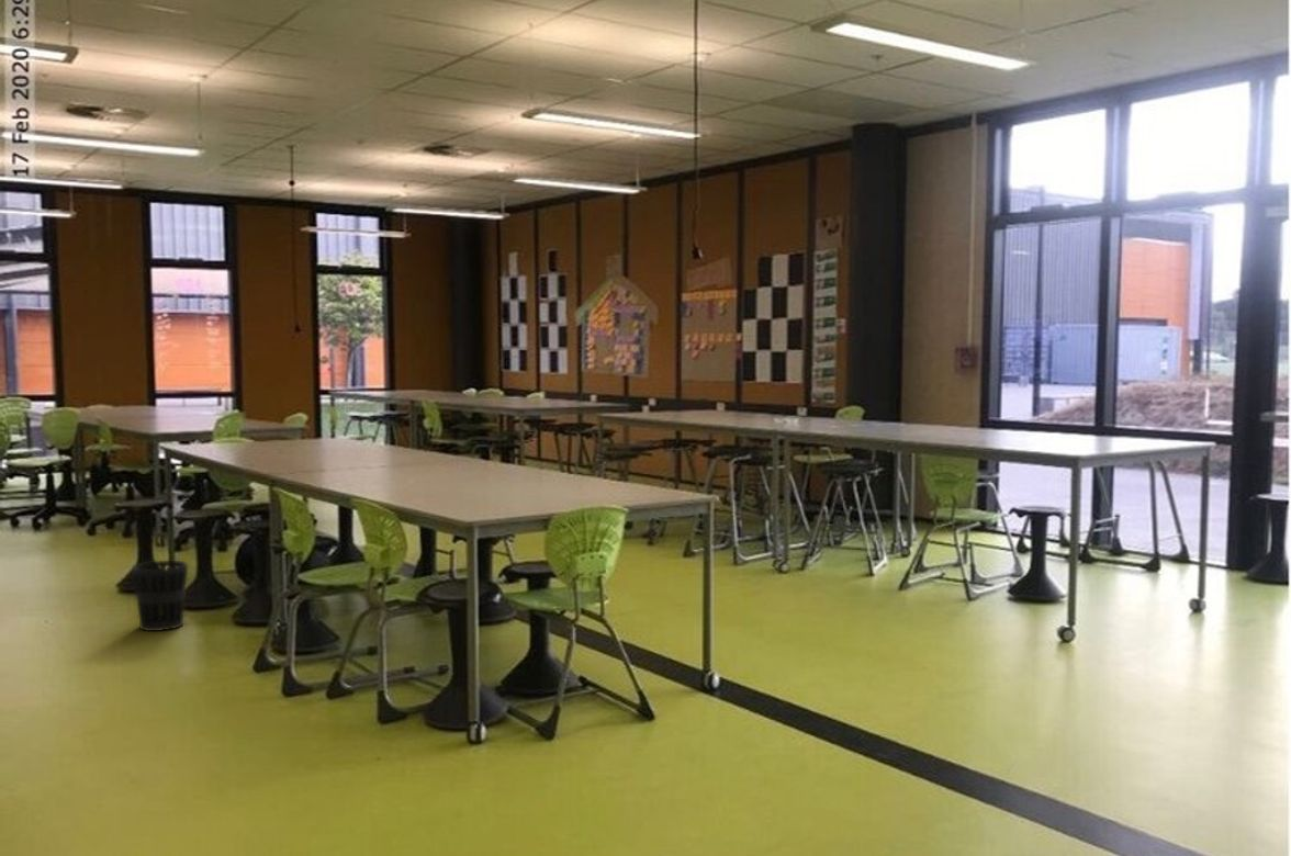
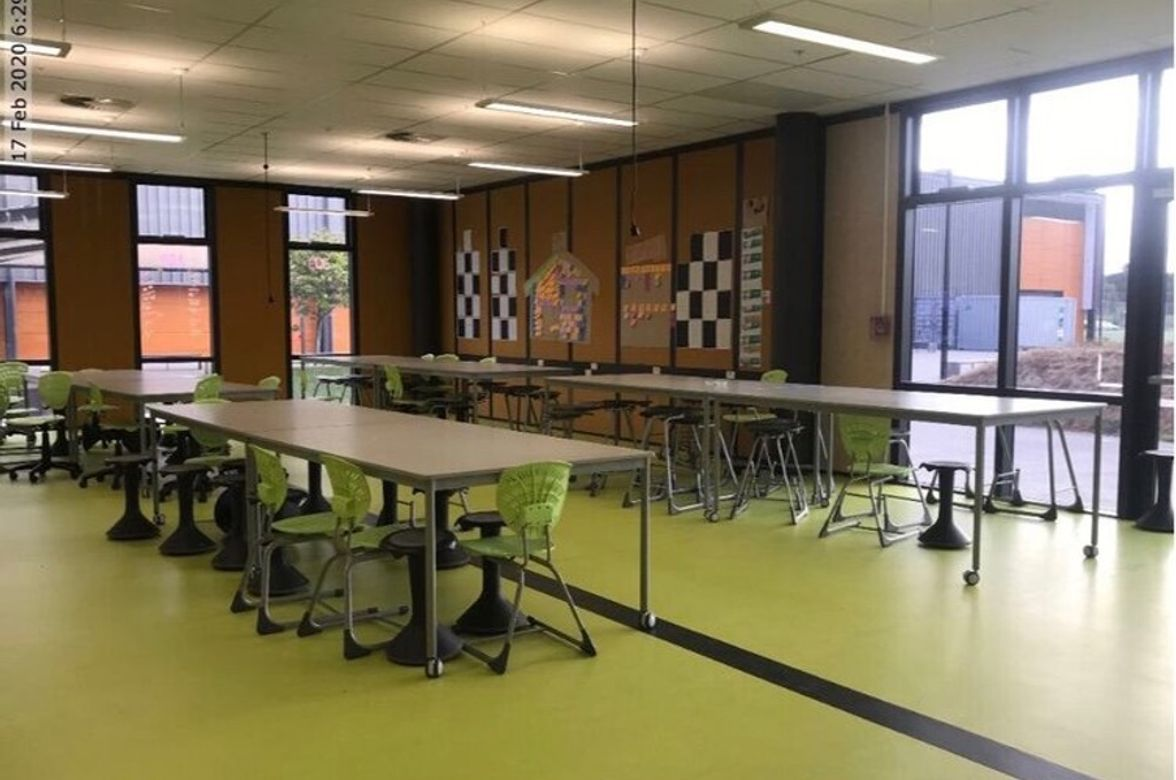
- wastebasket (160, 595)
